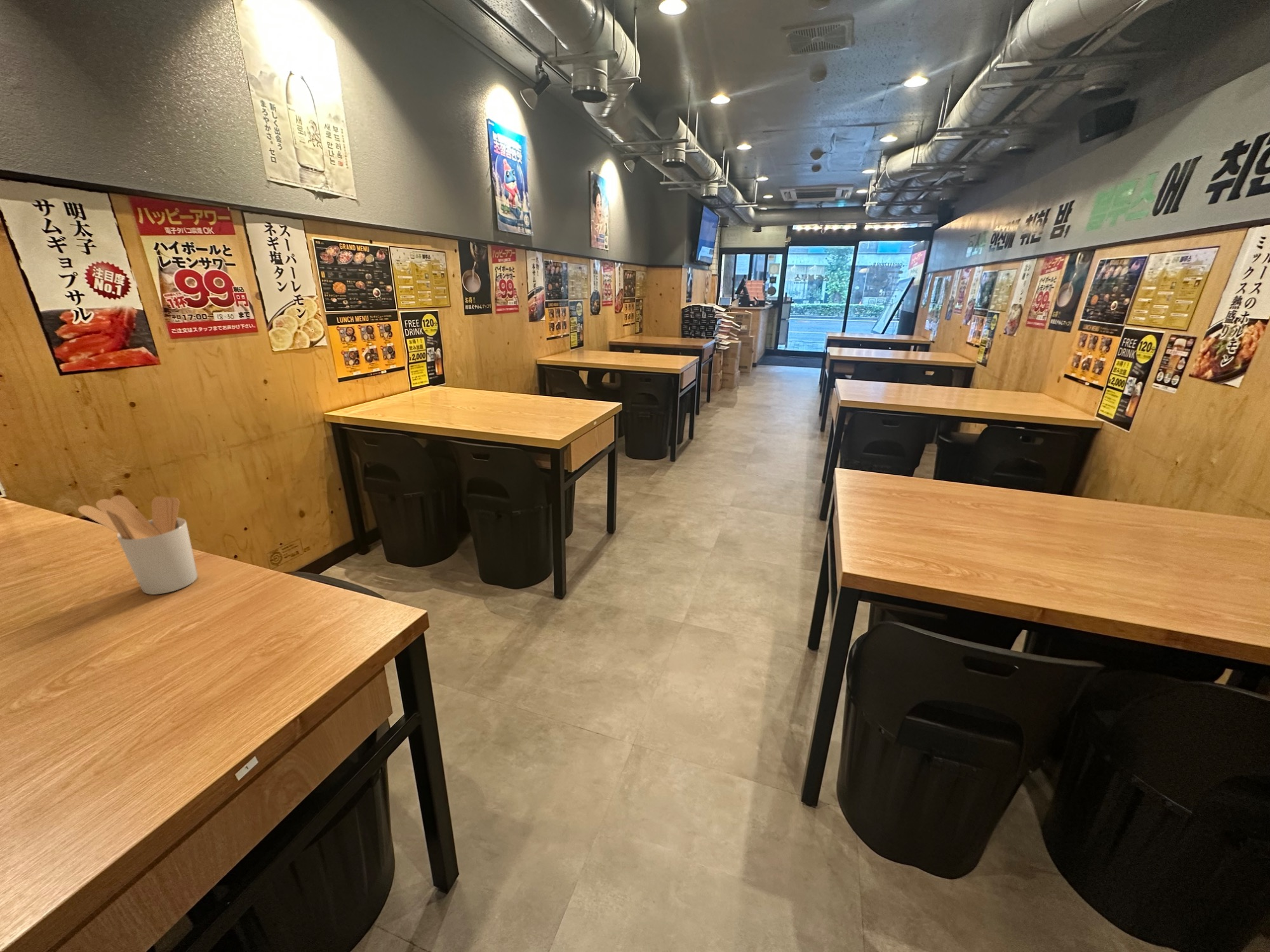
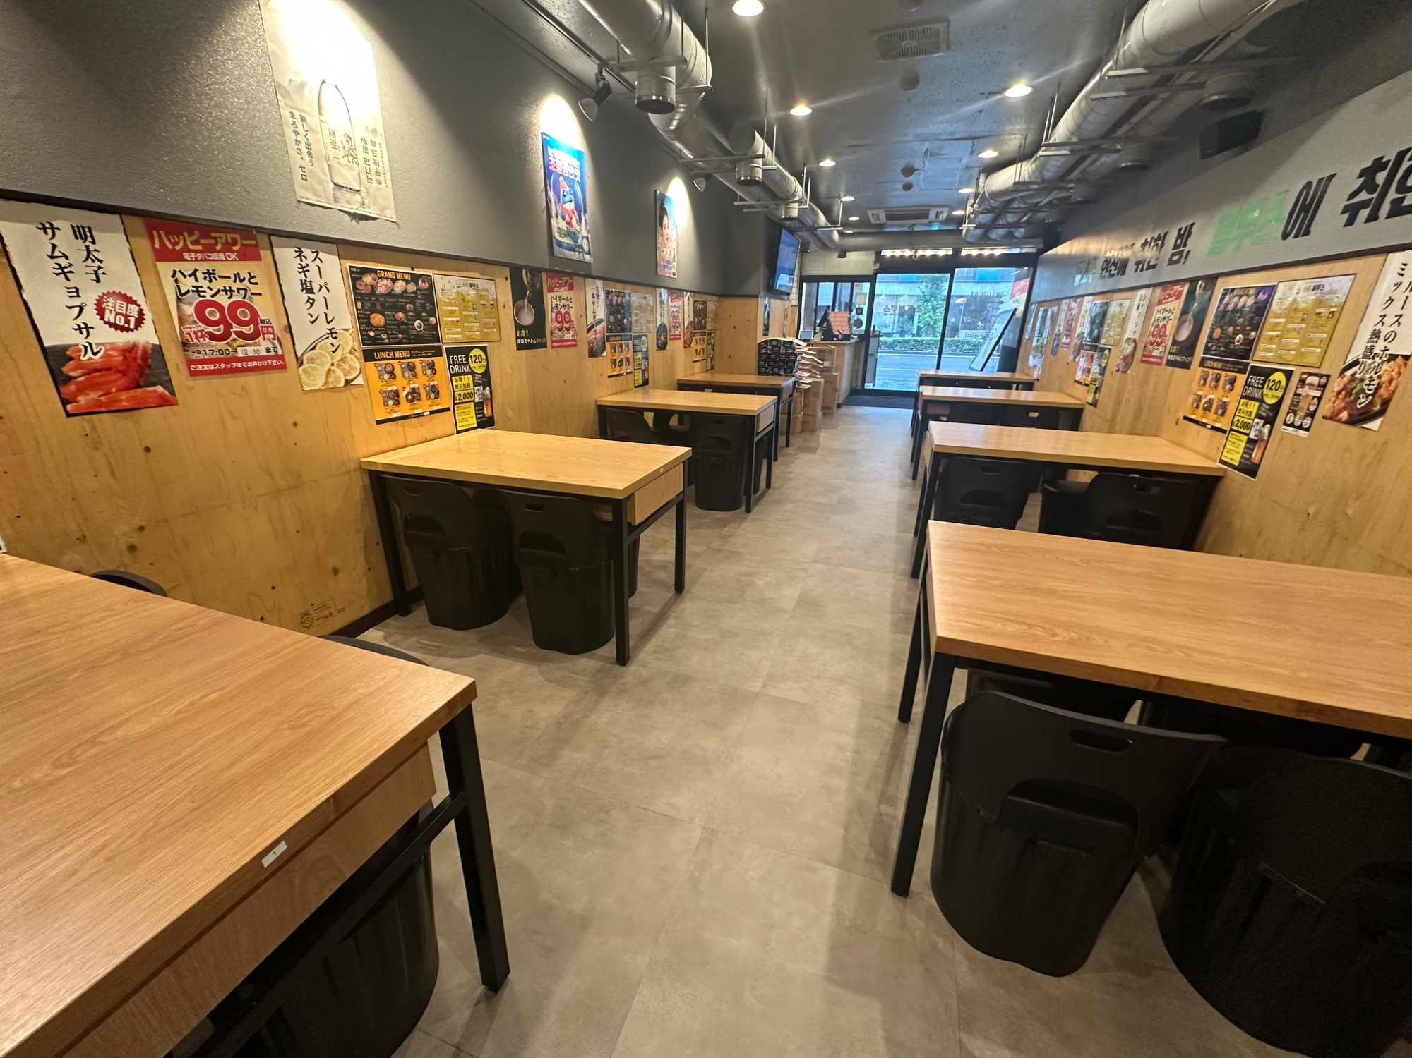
- utensil holder (144, 541)
